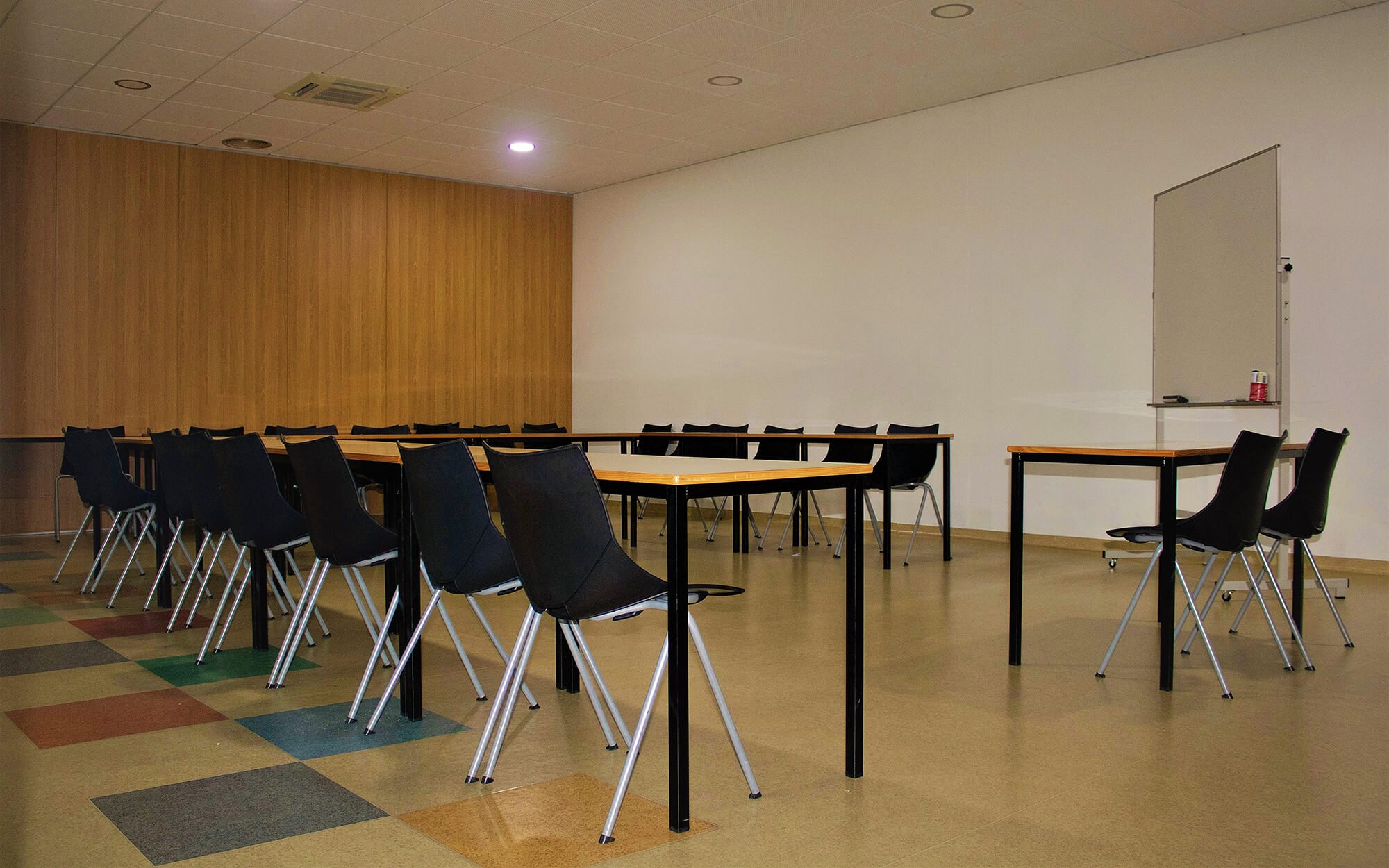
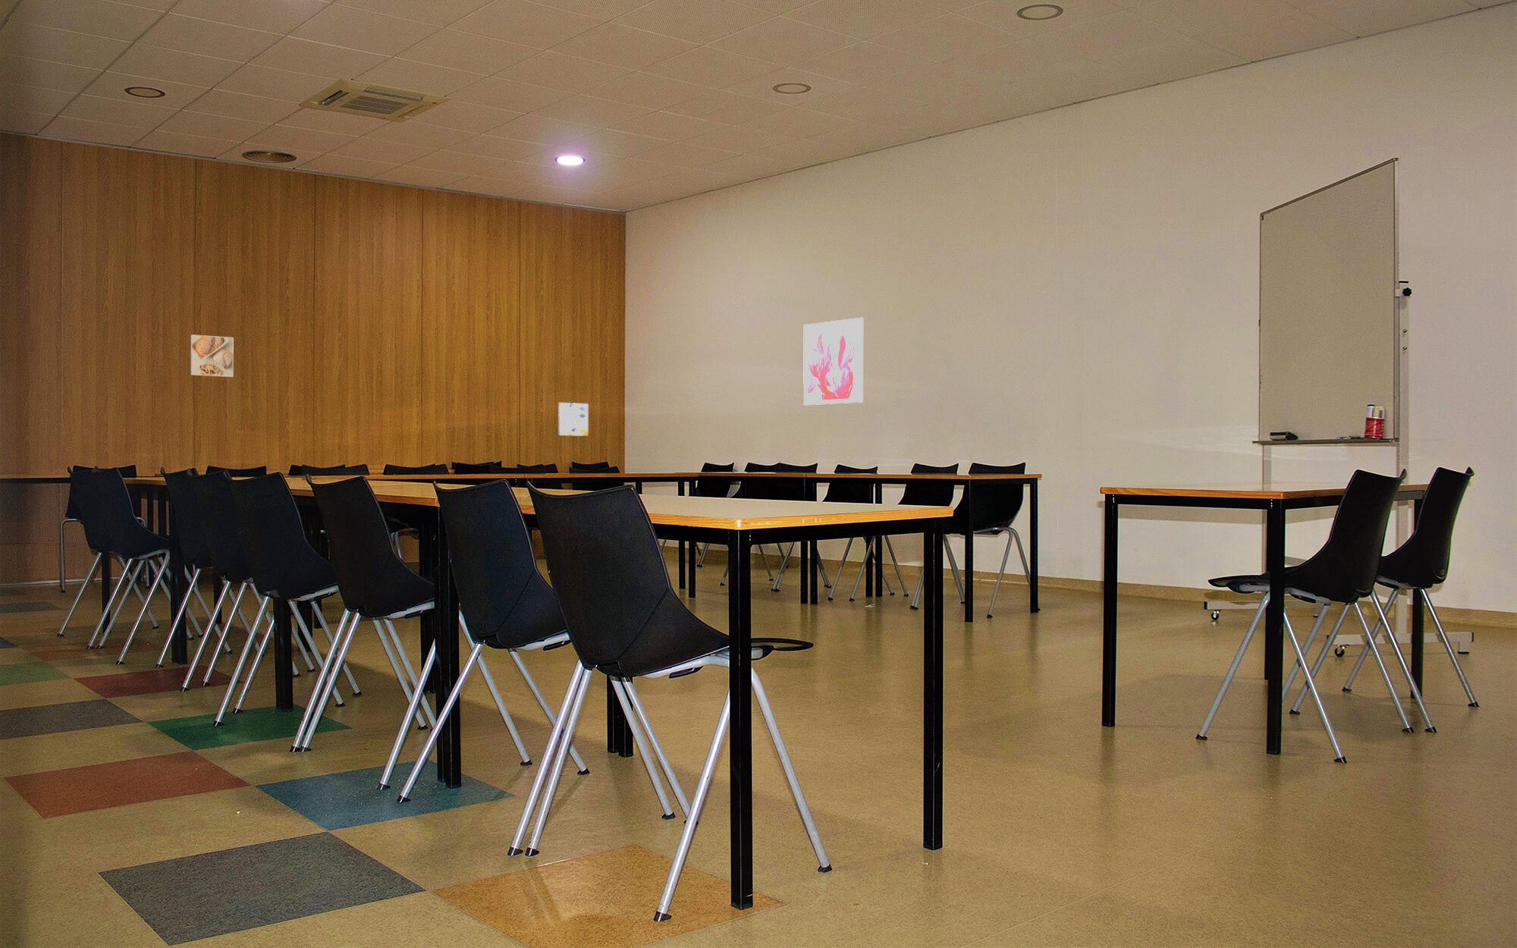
+ wall art (832, 363)
+ wall art (572, 419)
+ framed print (212, 356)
